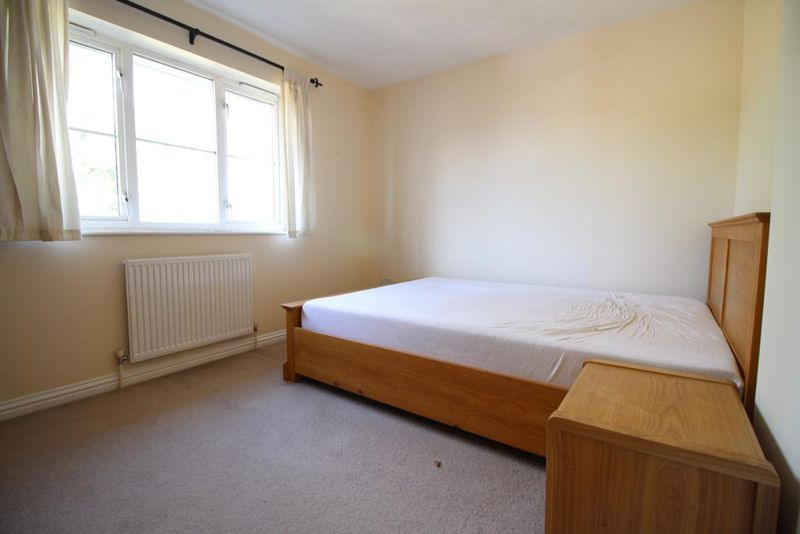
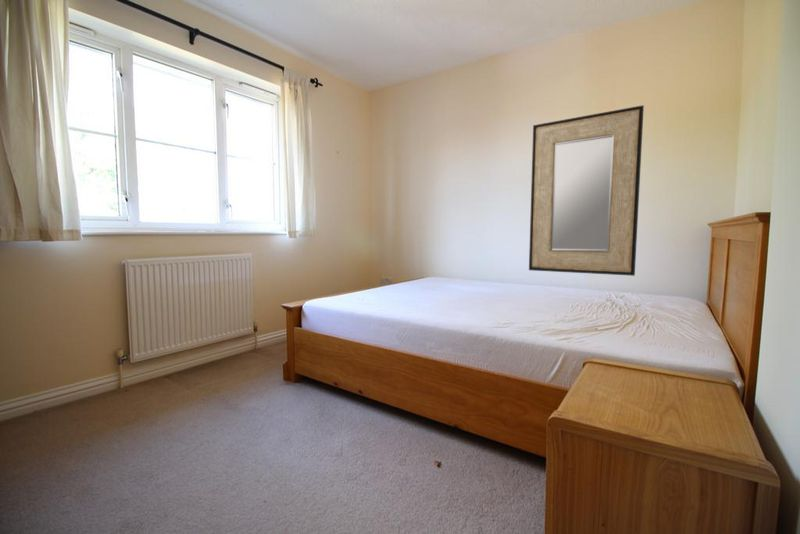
+ home mirror (581, 195)
